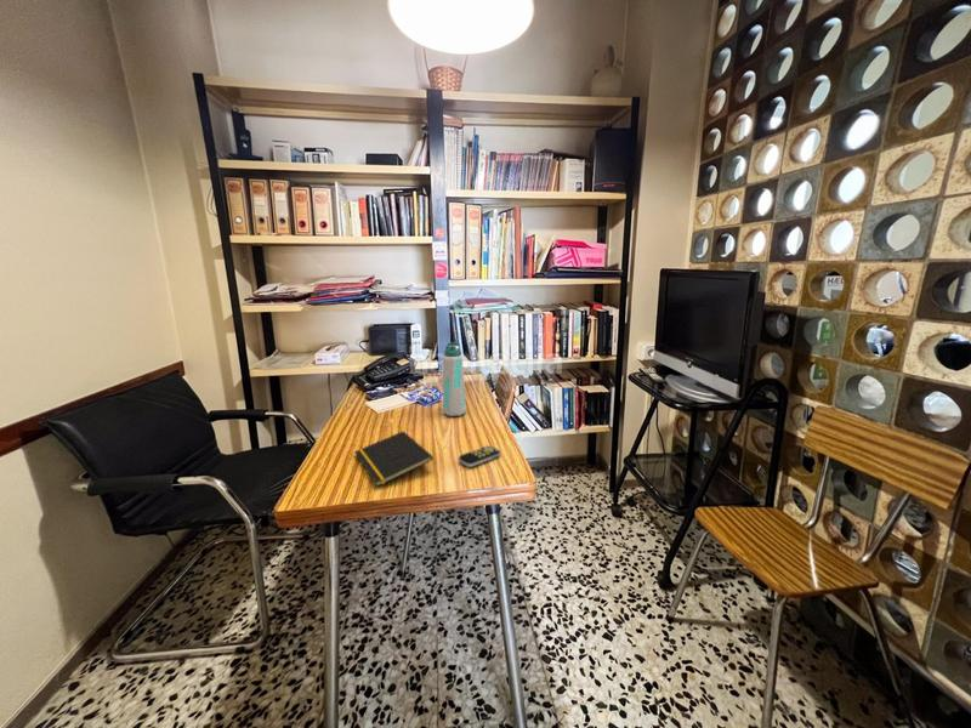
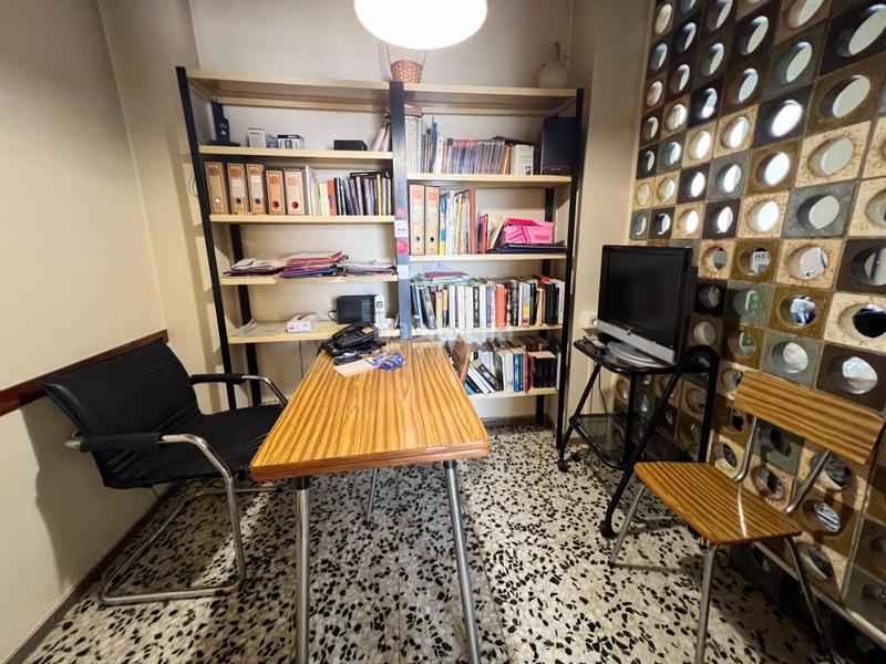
- water bottle (453, 379)
- notepad (392, 455)
- remote control (479, 455)
